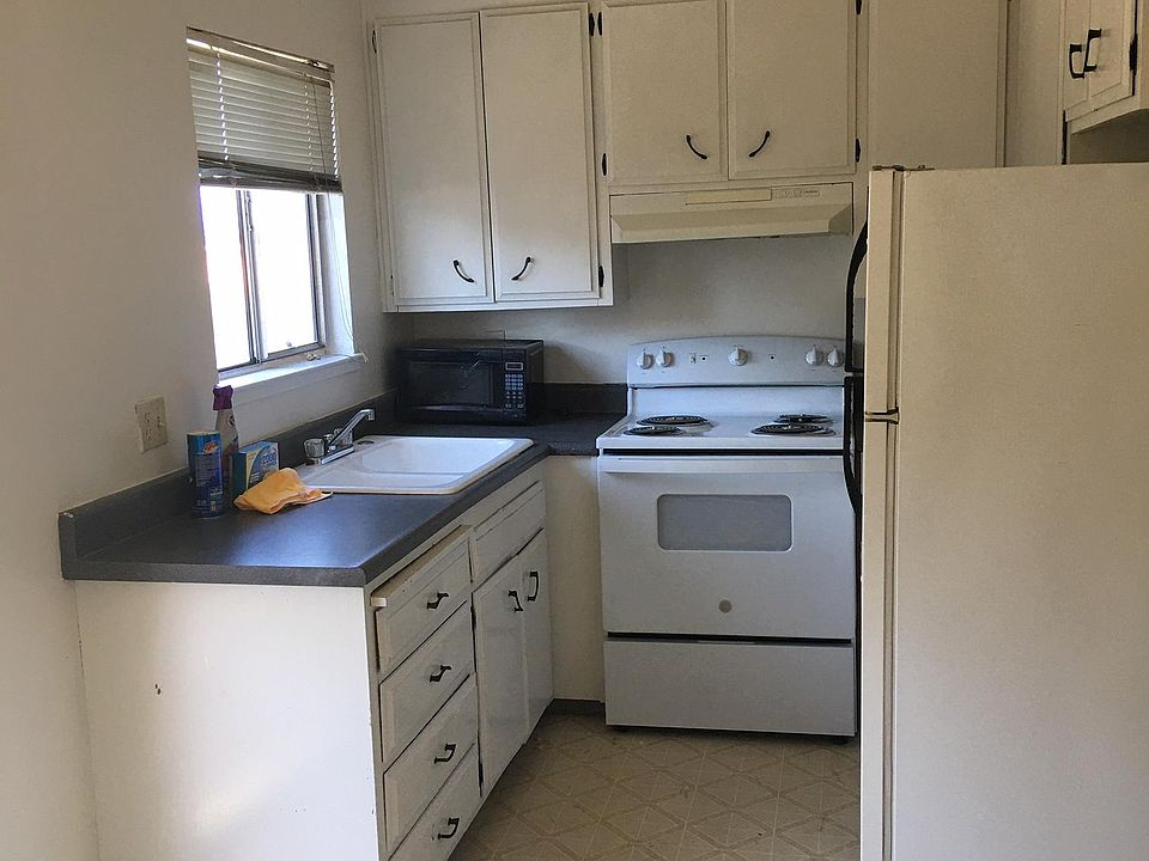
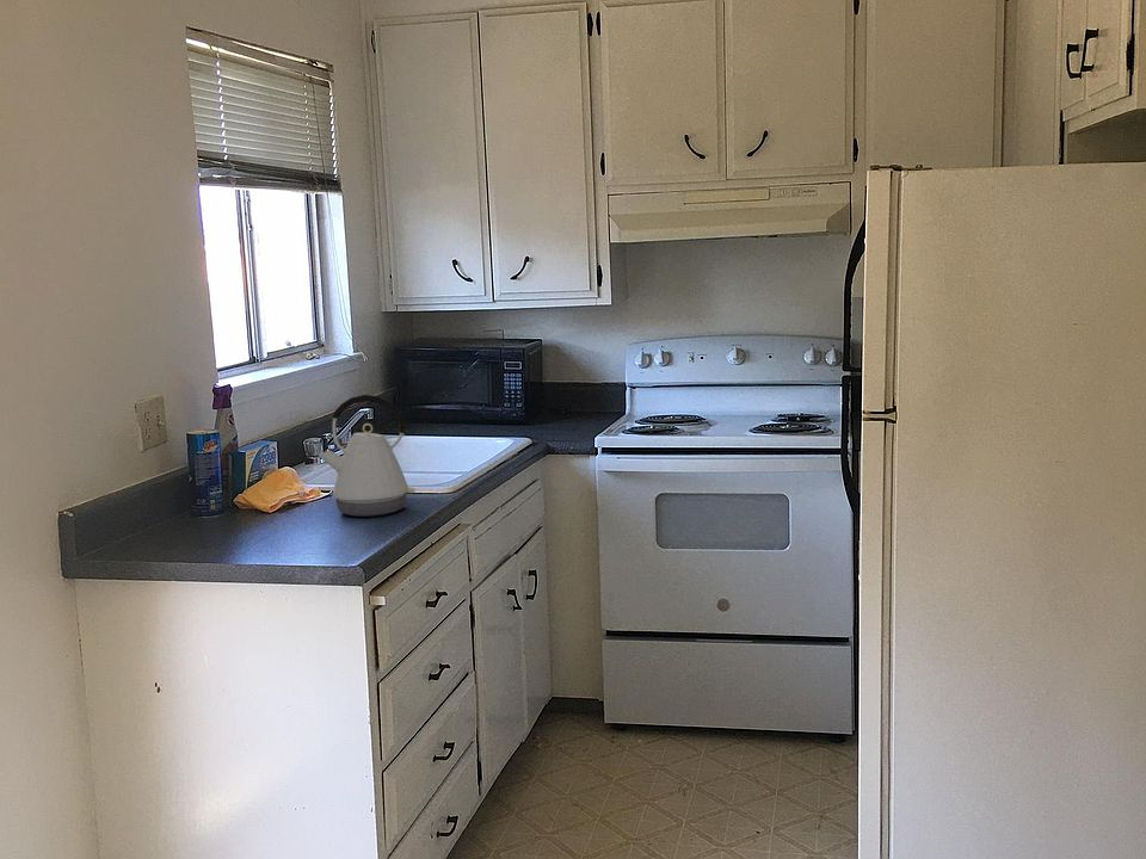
+ kettle (365, 452)
